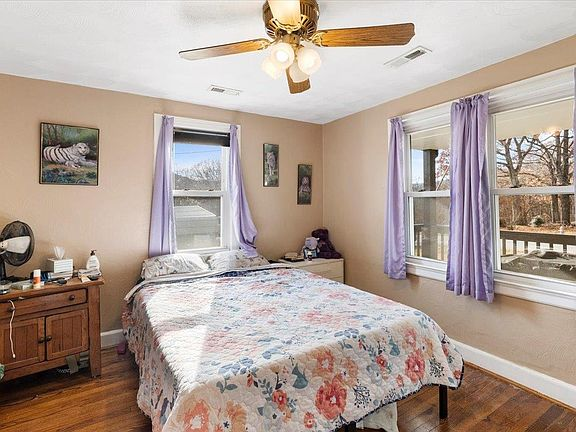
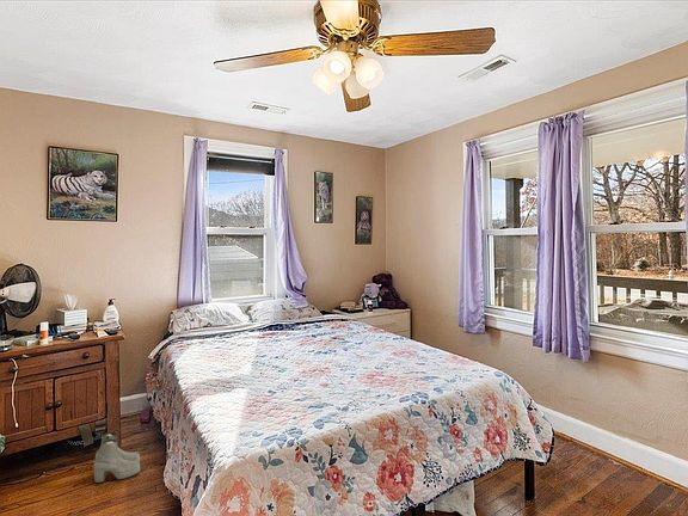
+ boots (117, 453)
